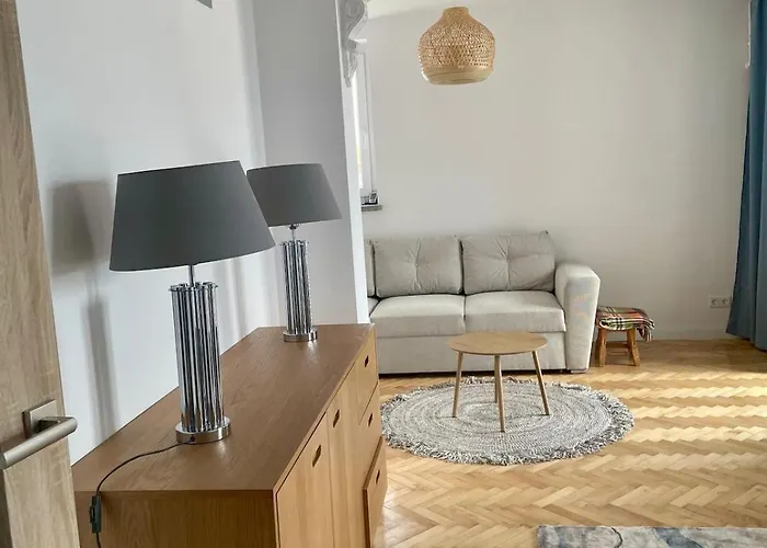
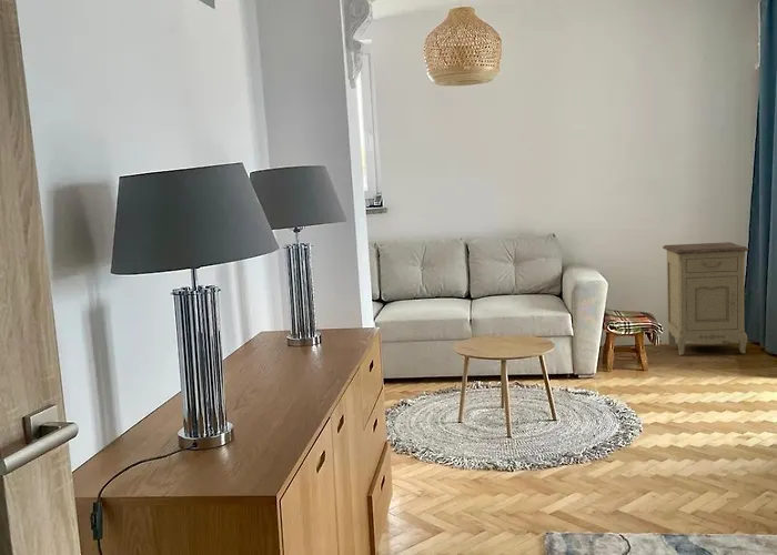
+ nightstand (706, 297)
